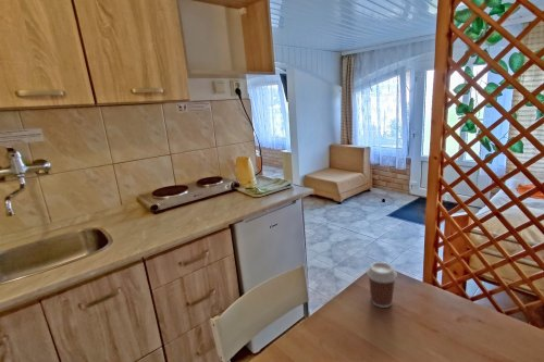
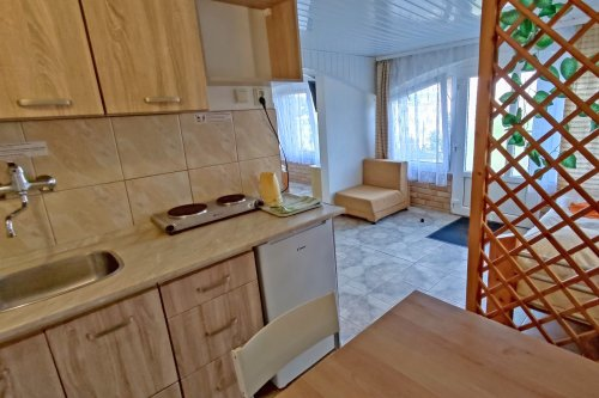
- coffee cup (381, 284)
